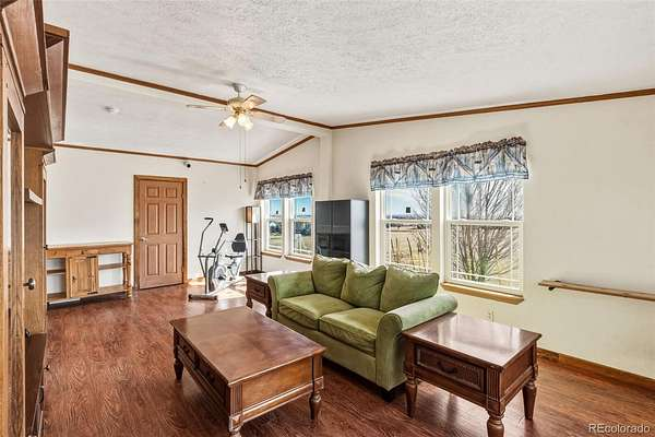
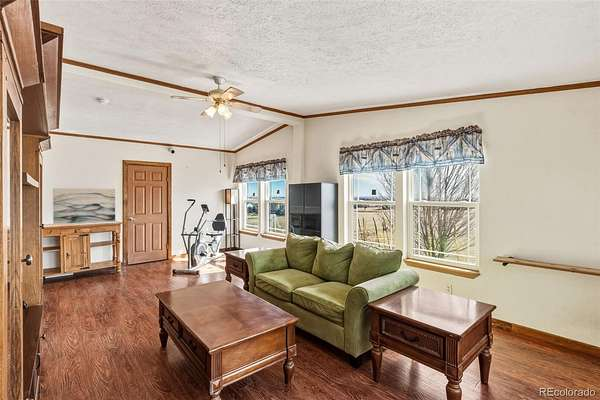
+ wall art (85, 205)
